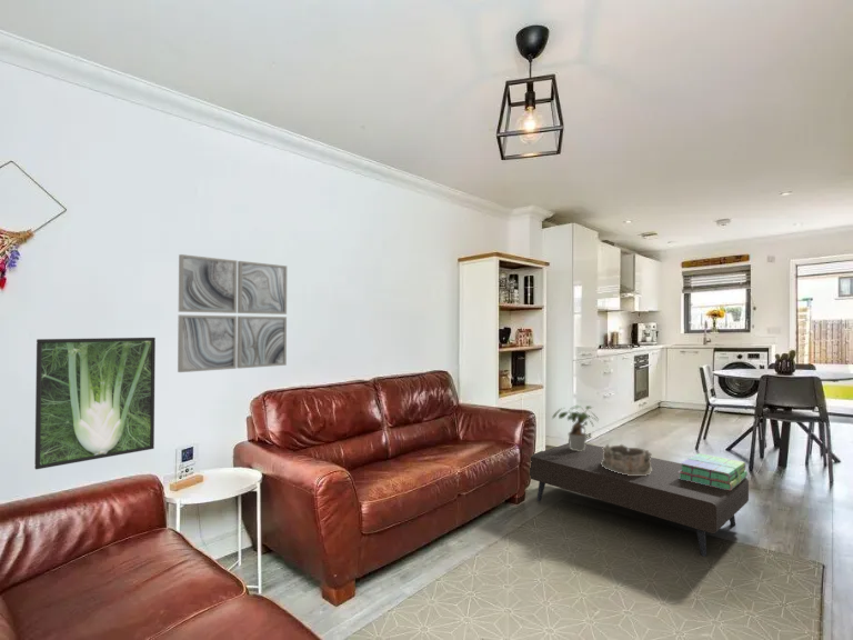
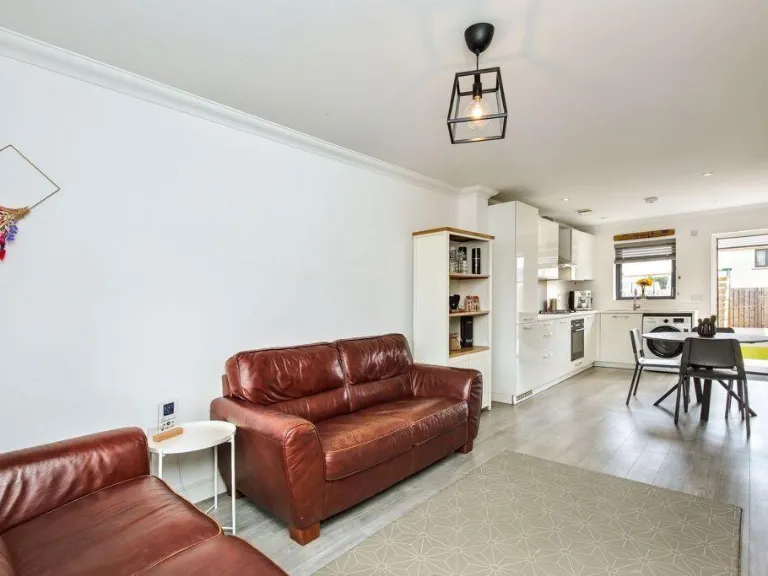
- coffee table (632, 487)
- stack of books (712, 470)
- wall art (235, 316)
- potted plant (580, 426)
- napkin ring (625, 457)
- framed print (99, 398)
